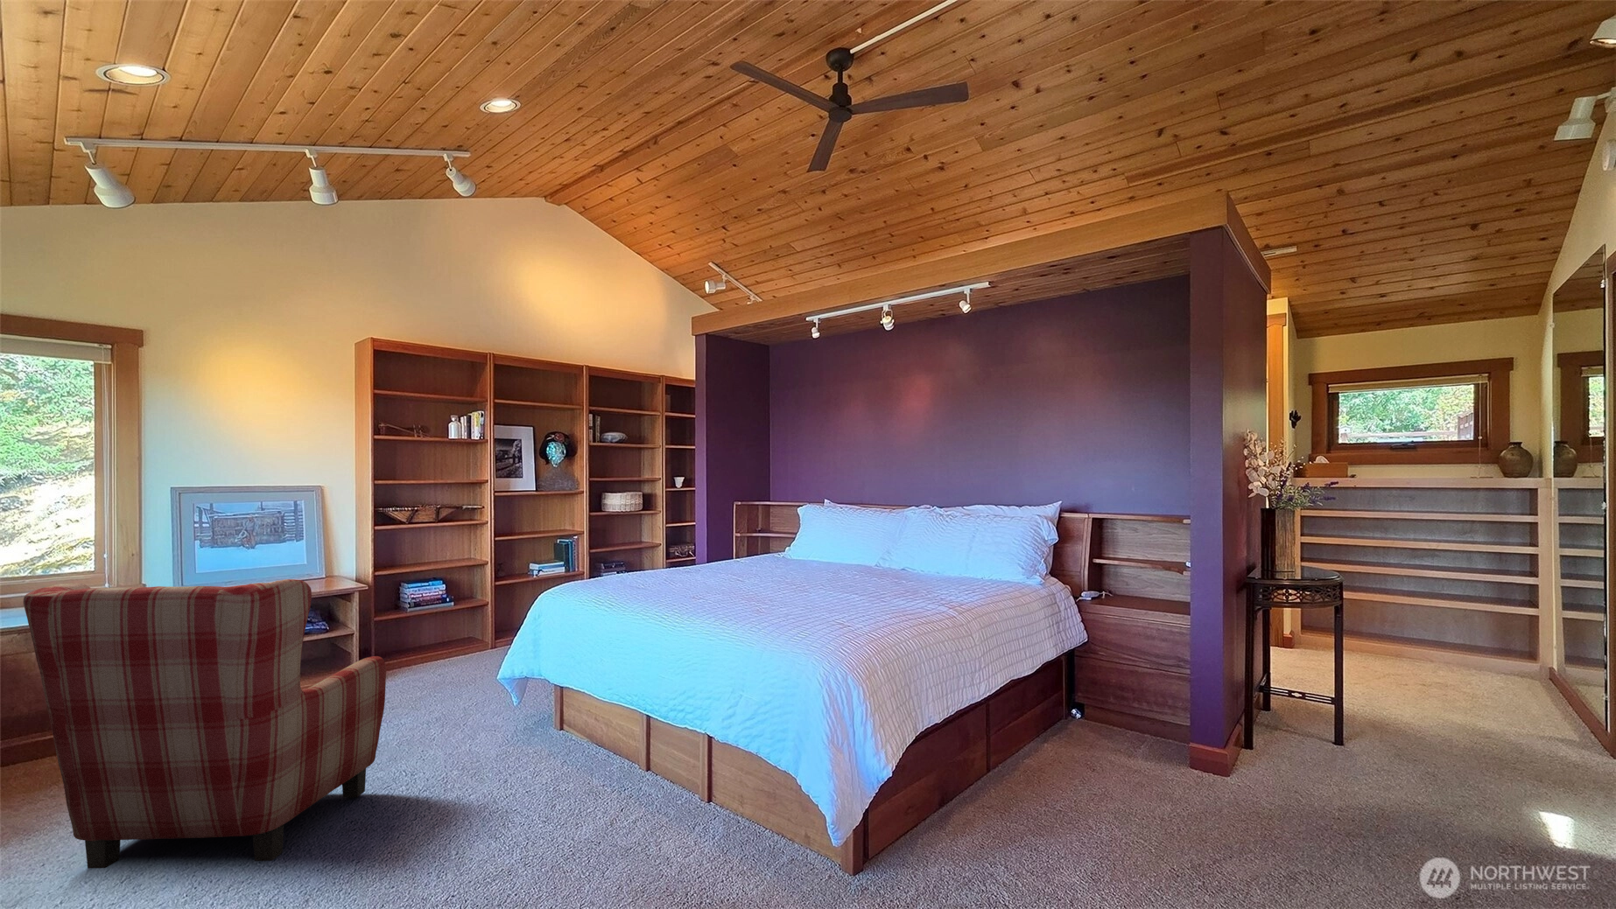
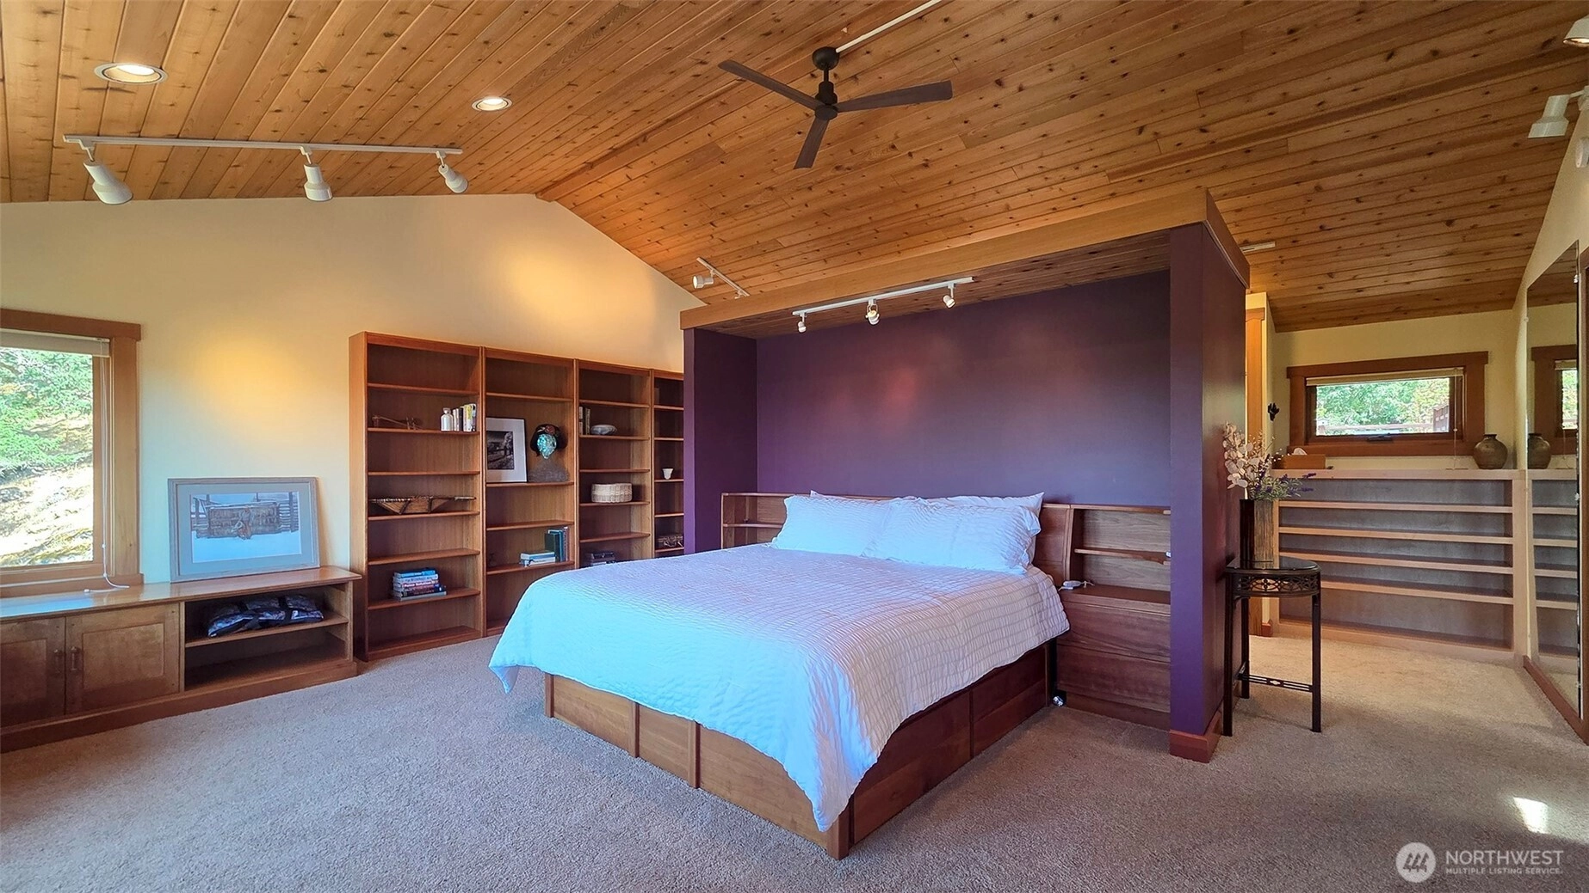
- armchair (225, 700)
